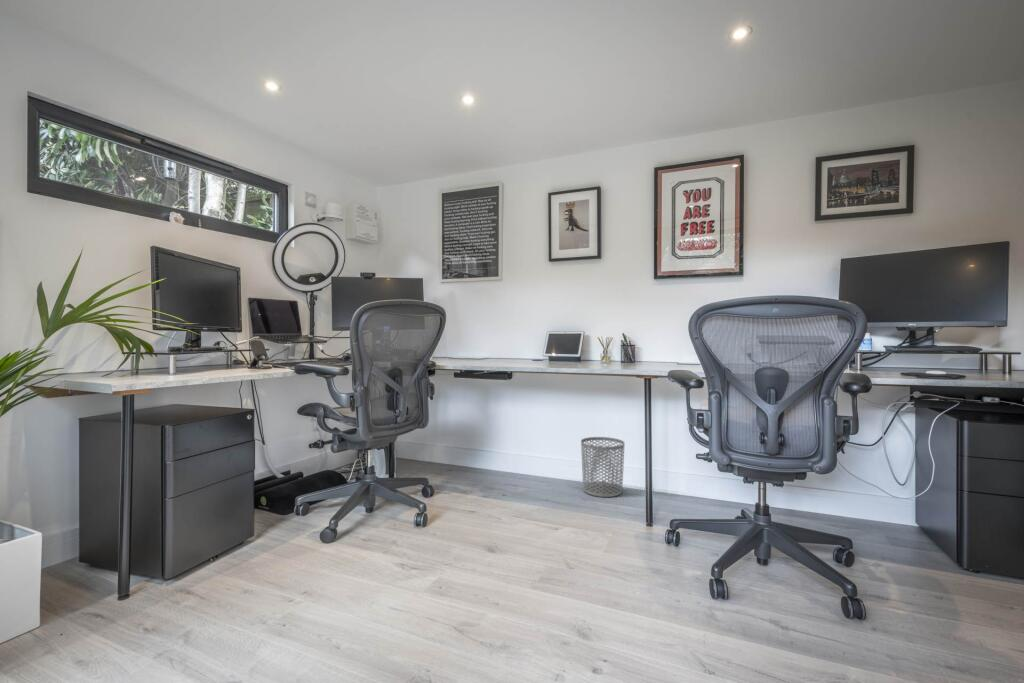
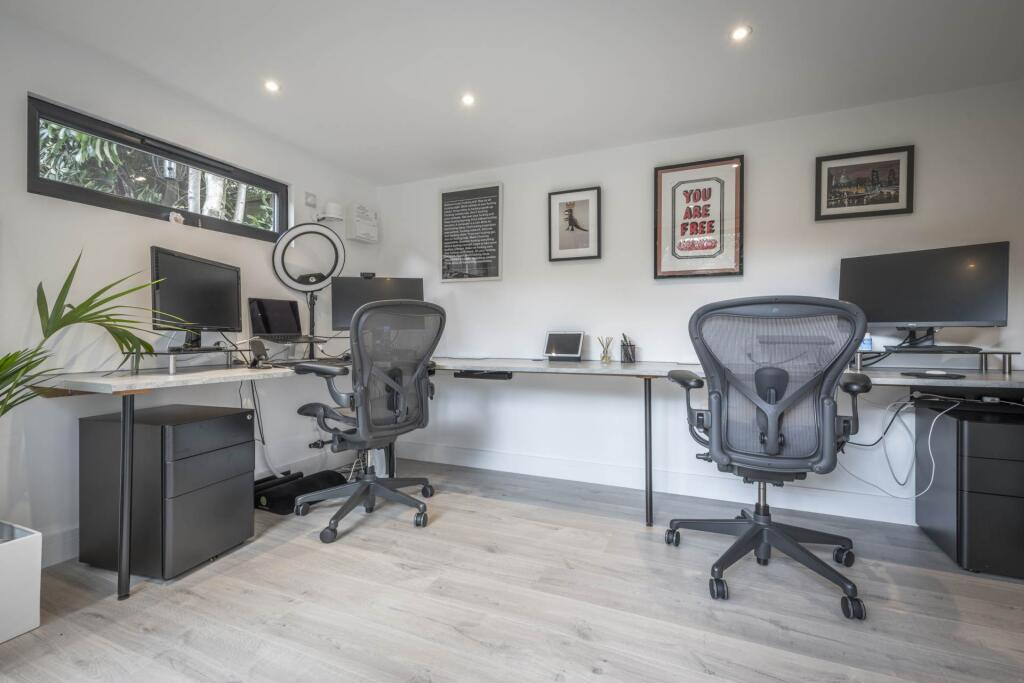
- waste bin (602, 466)
